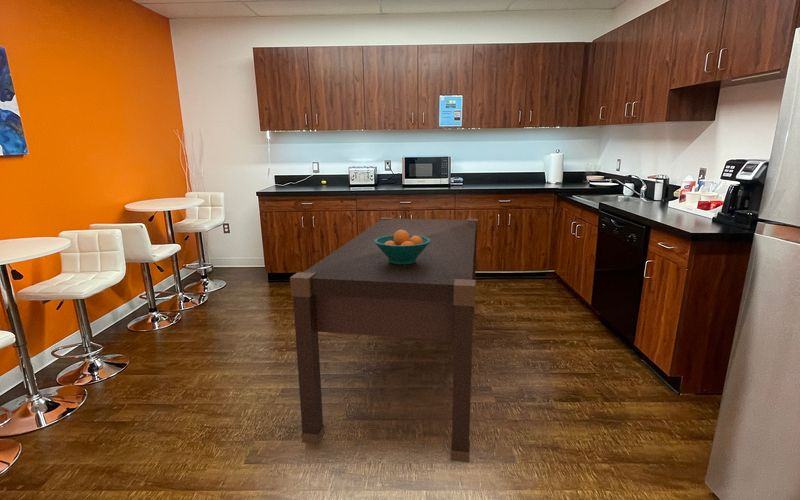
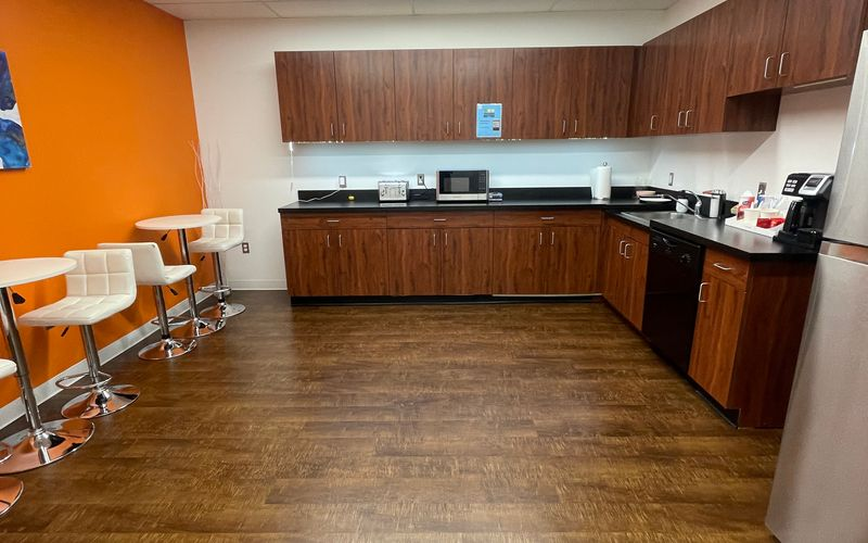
- fruit bowl (402, 244)
- dining table (412, 302)
